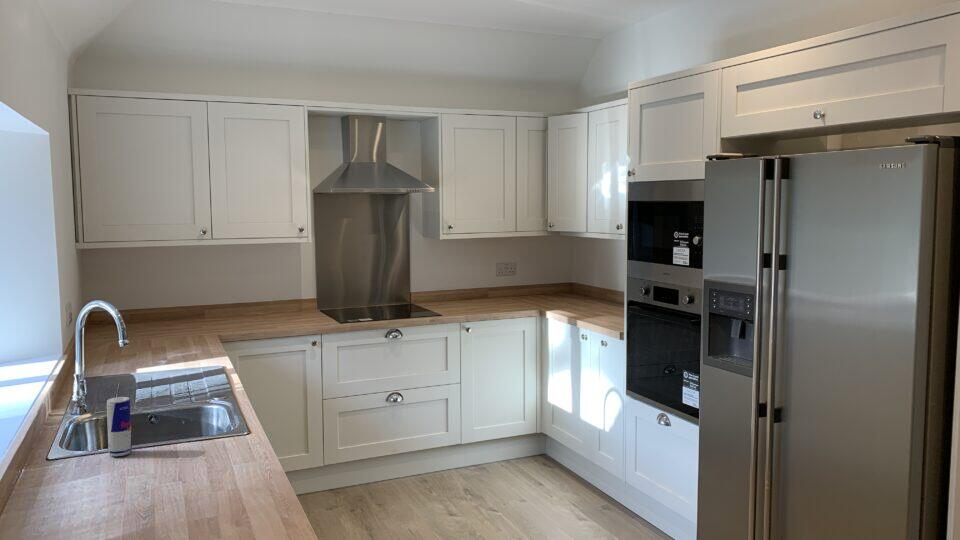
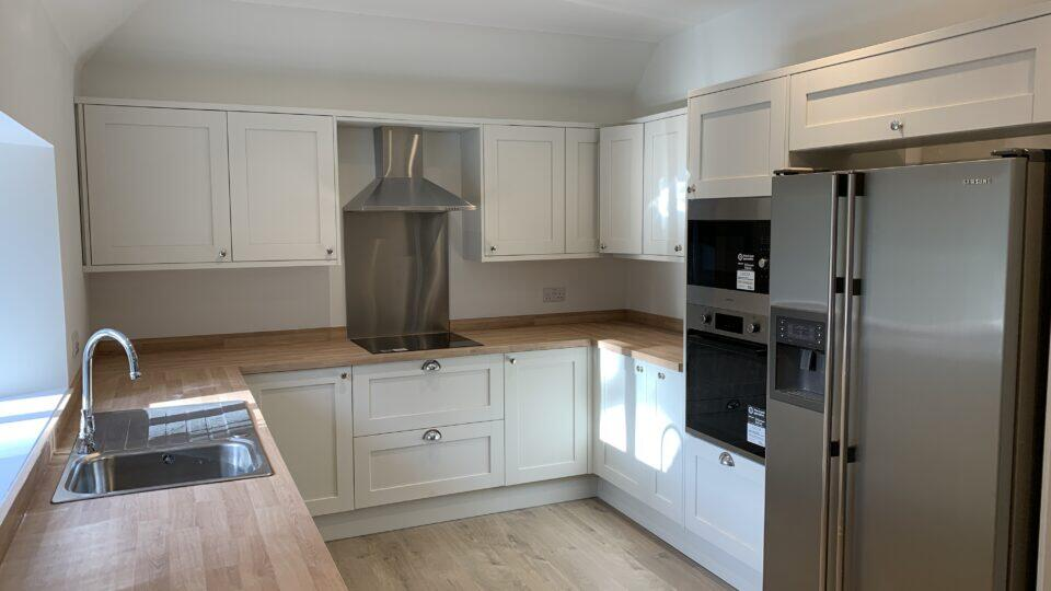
- beverage can (119, 426)
